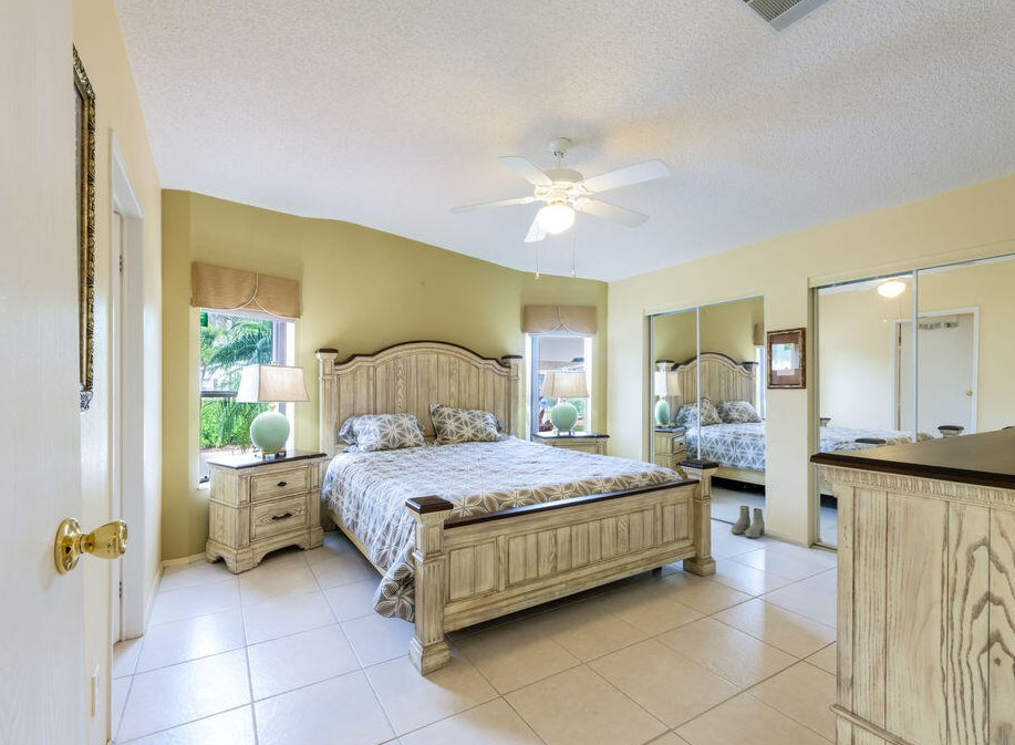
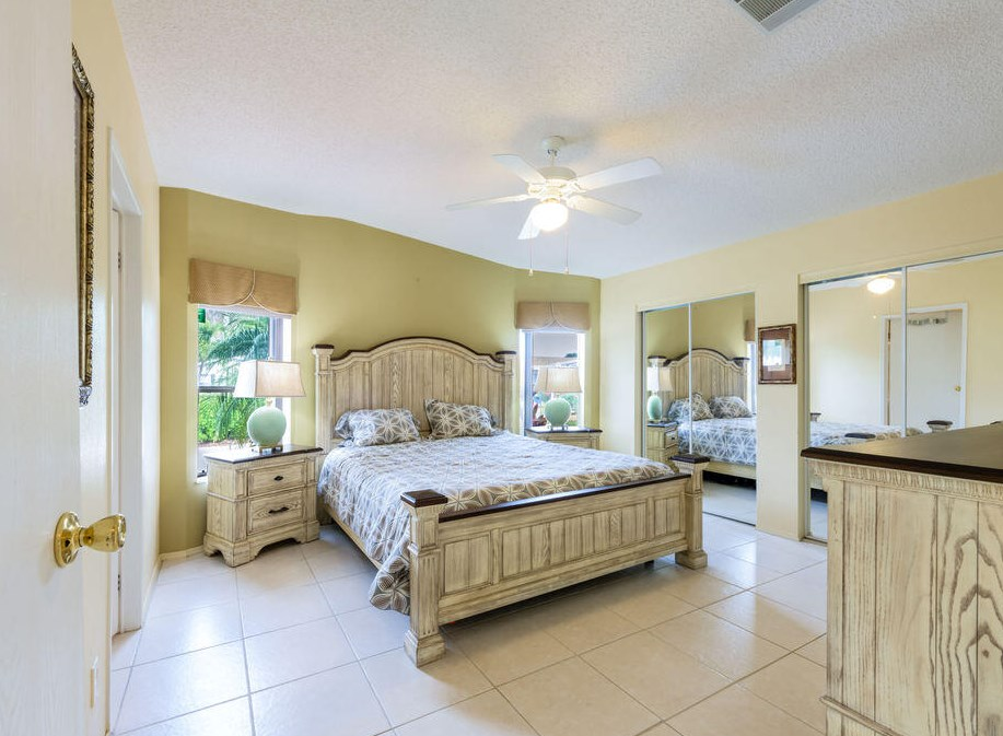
- boots (748, 520)
